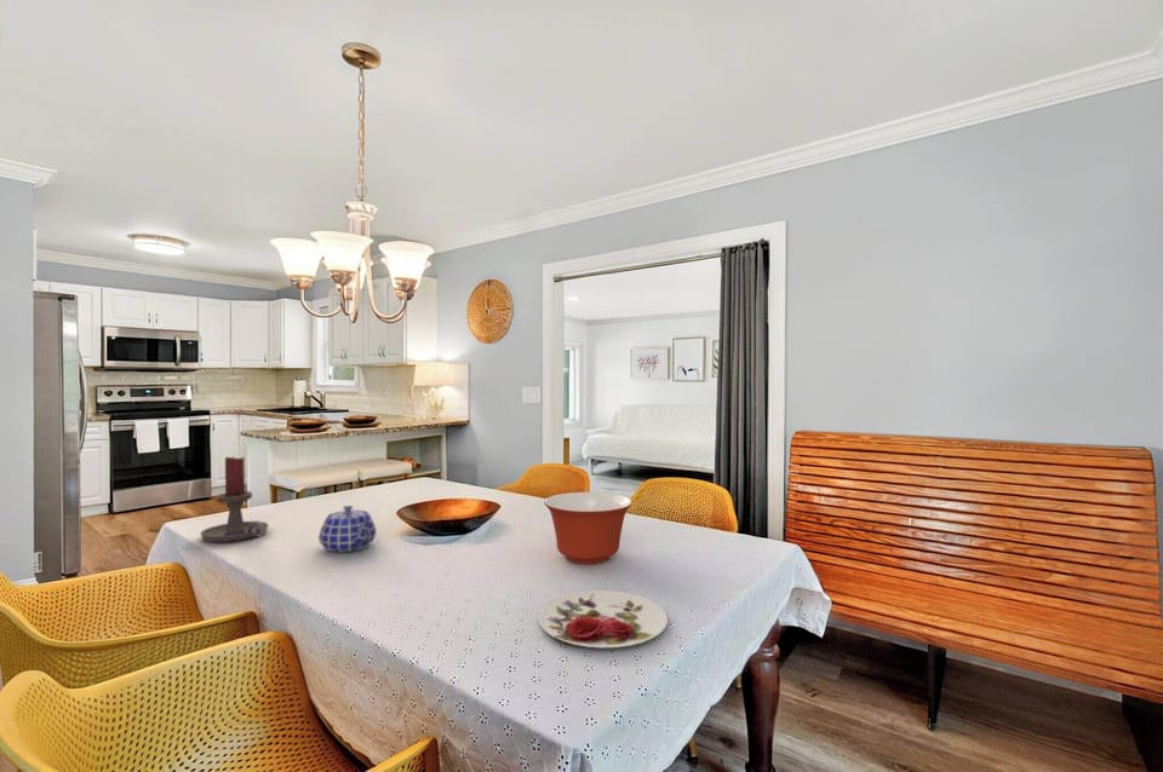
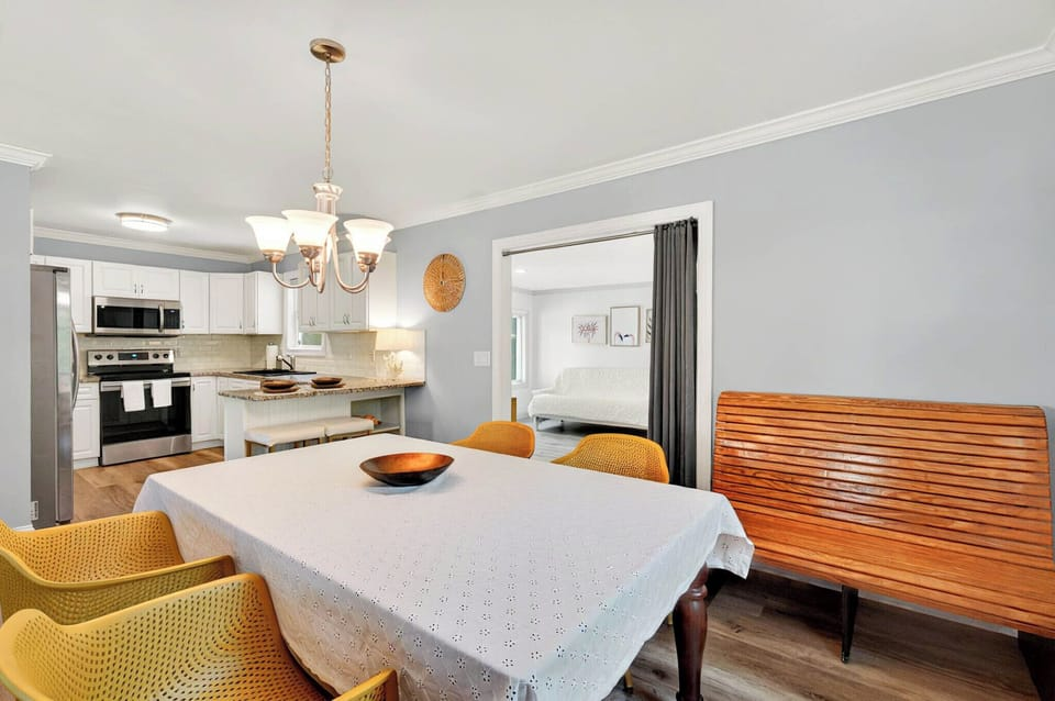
- mixing bowl (588, 528)
- candle holder (240, 496)
- teapot (349, 526)
- plate (602, 615)
